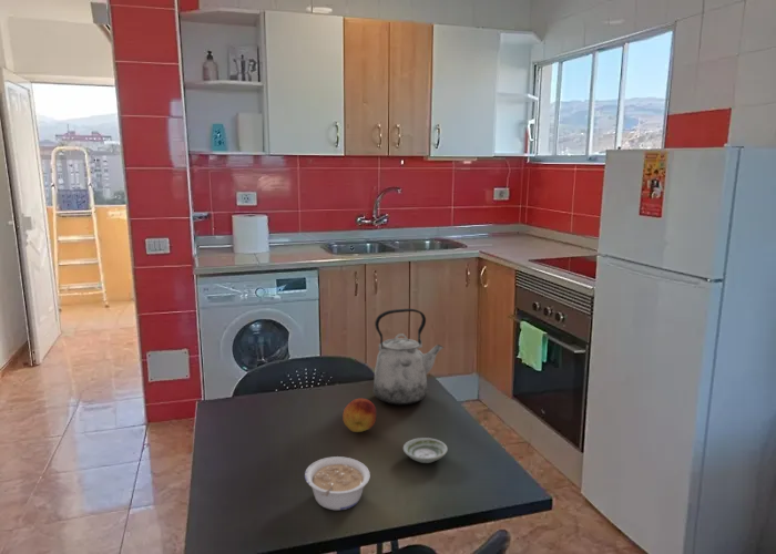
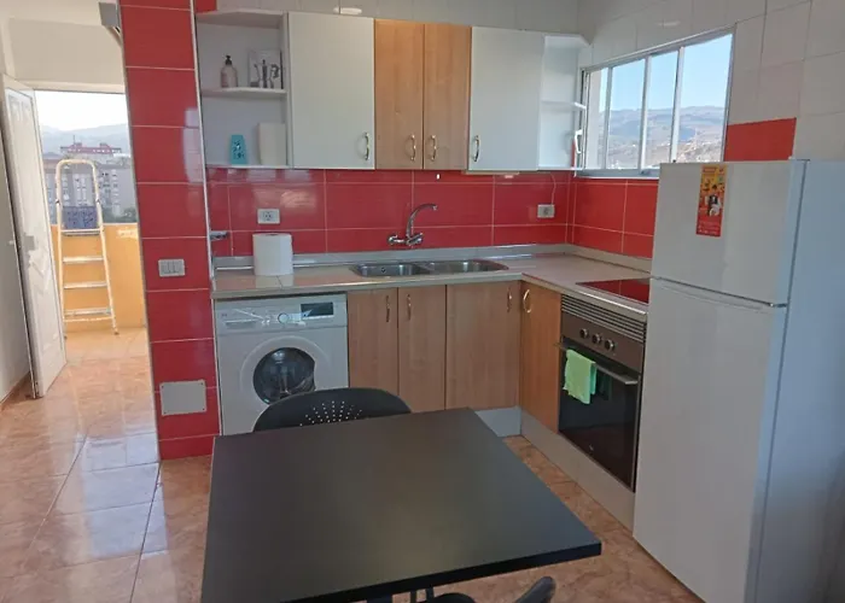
- kettle (409, 353)
- legume (338, 484)
- saucer (425, 452)
- fruit (359, 414)
